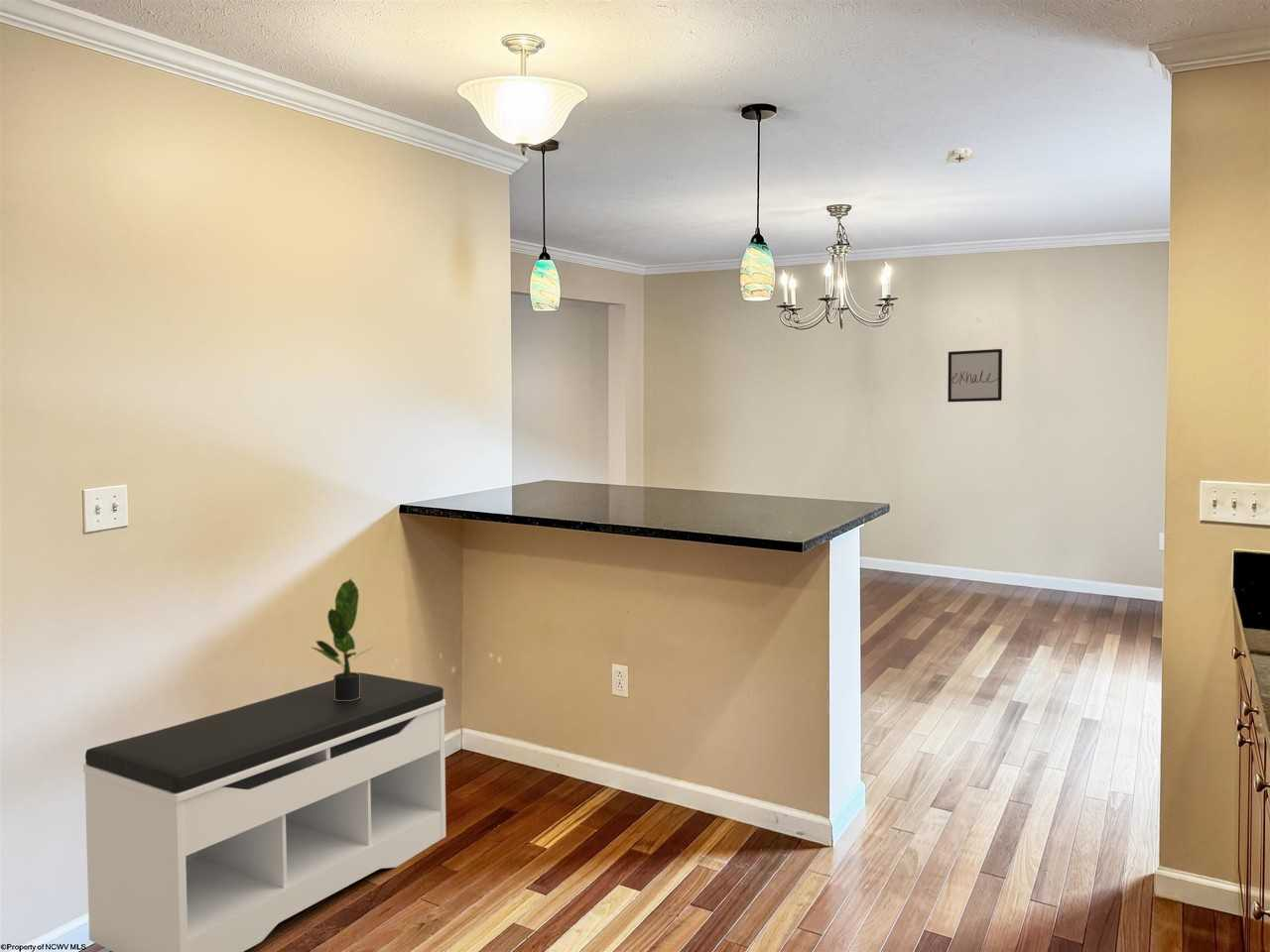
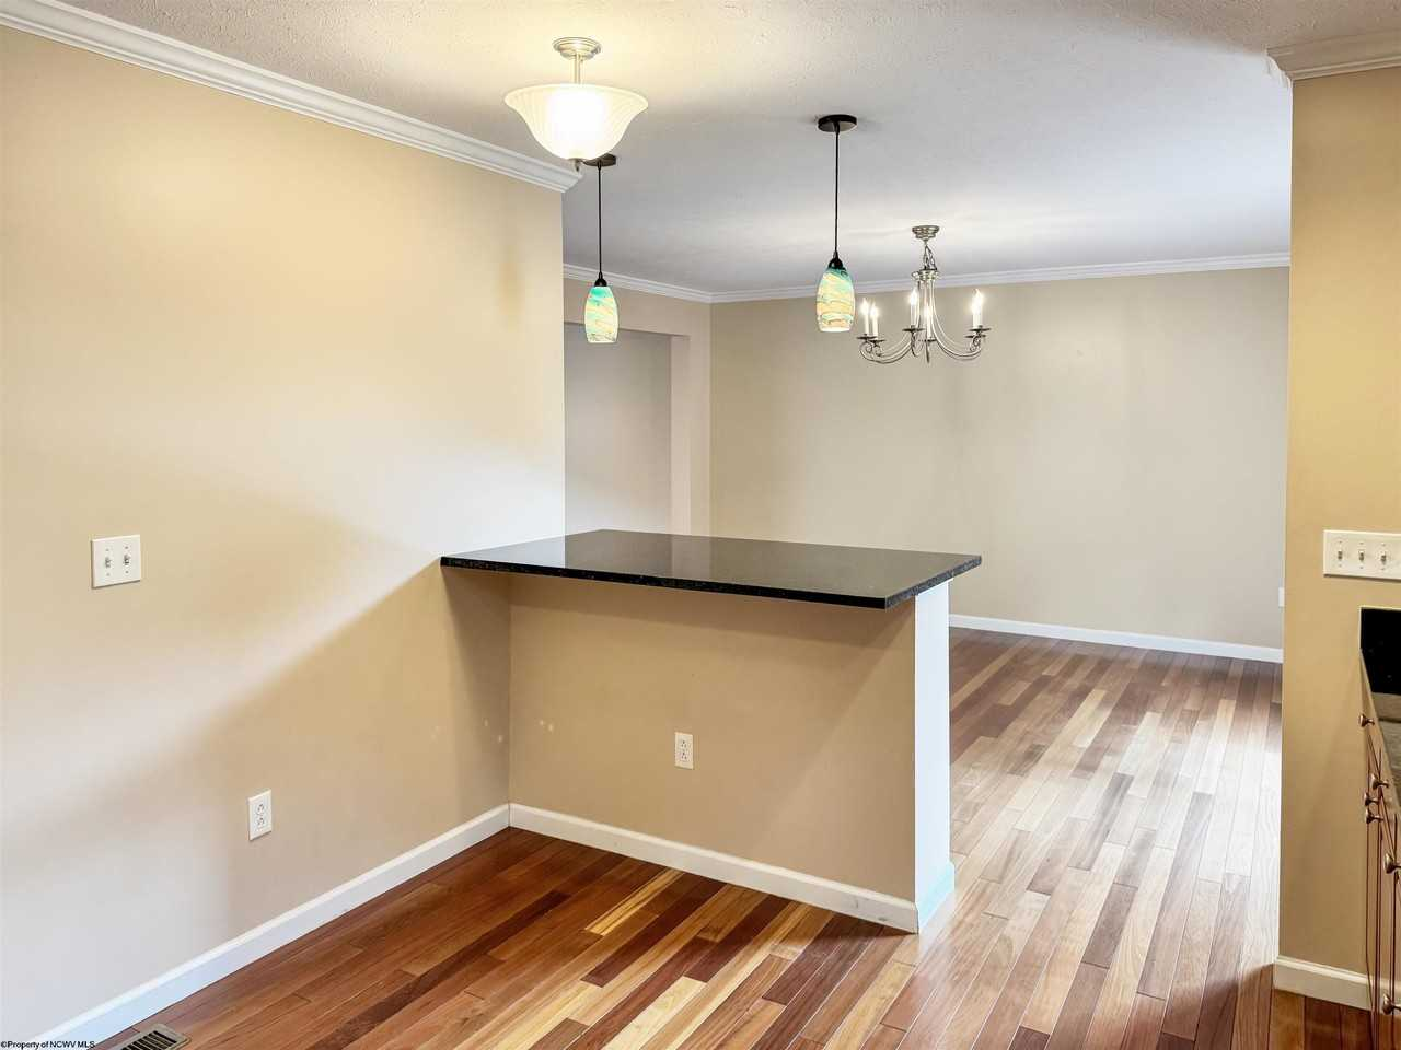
- bench (286, 799)
- smoke detector (958, 155)
- wall art (974, 376)
- potted plant (342, 638)
